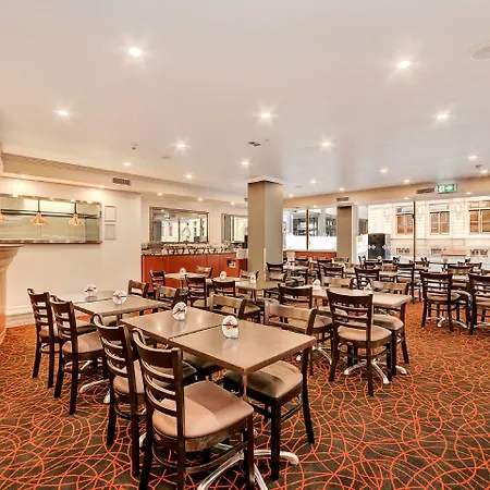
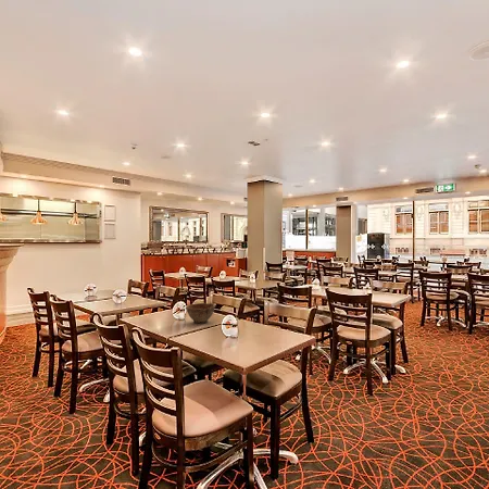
+ bowl (200, 313)
